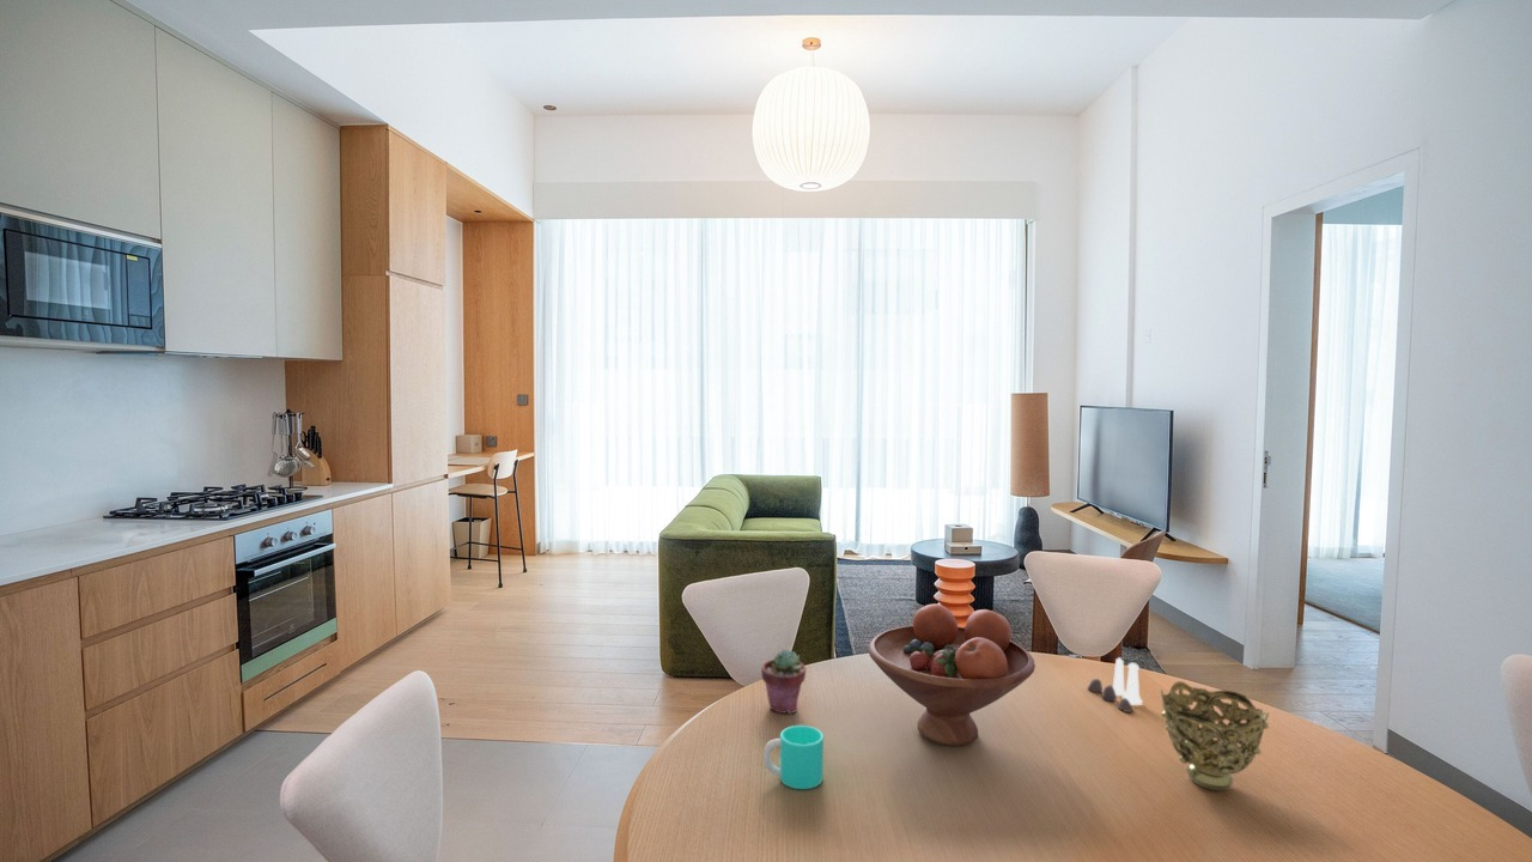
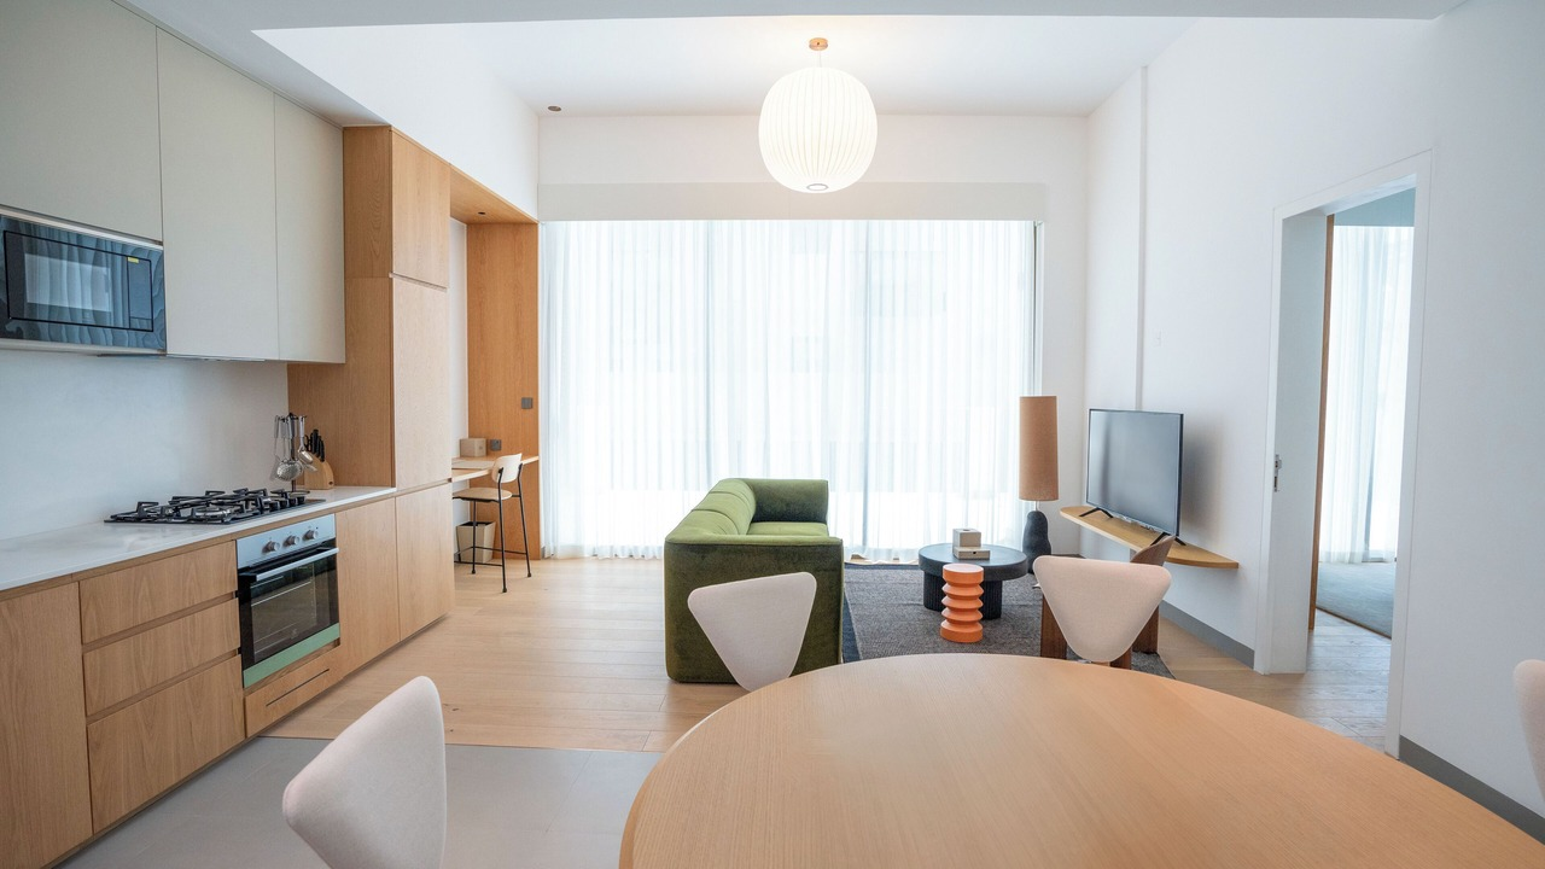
- decorative bowl (1211, 741)
- cup (792, 757)
- salt and pepper shaker set (1119, 680)
- fruit bowl (948, 675)
- potted succulent (783, 678)
